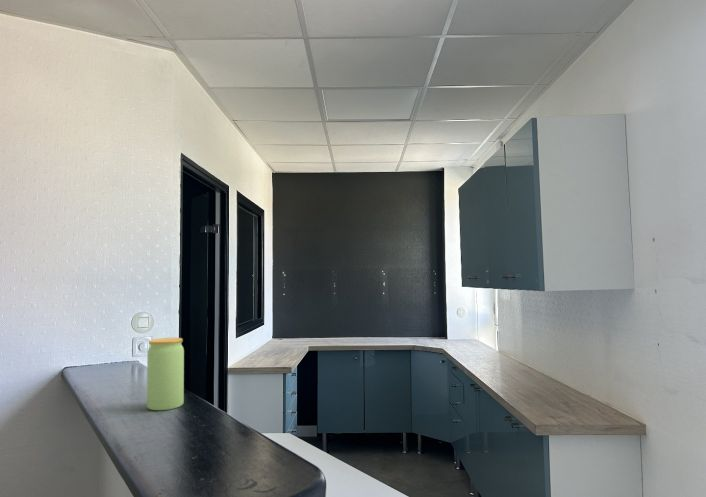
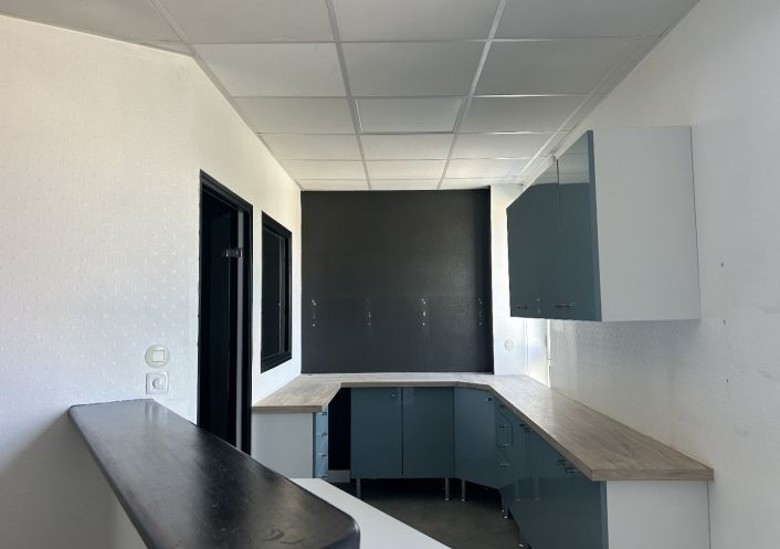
- jar (165, 372)
